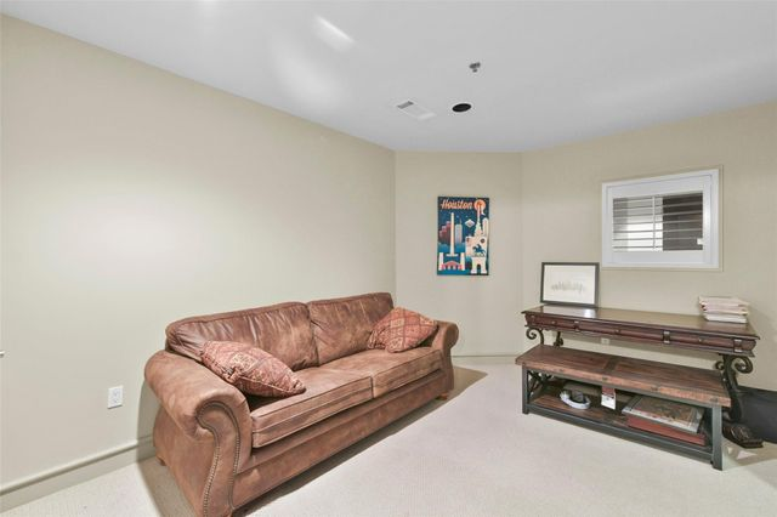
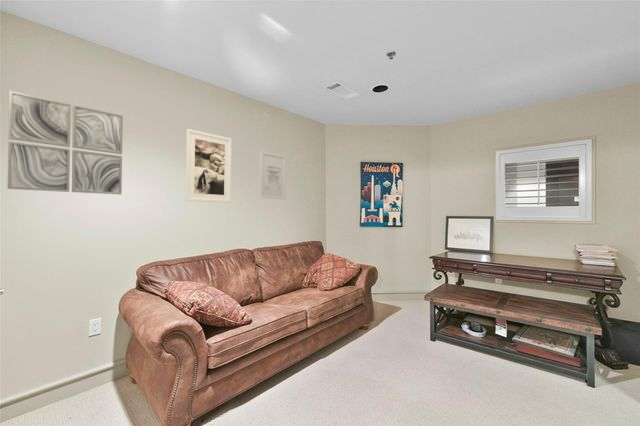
+ wall art (72, 147)
+ wall art (273, 176)
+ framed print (209, 168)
